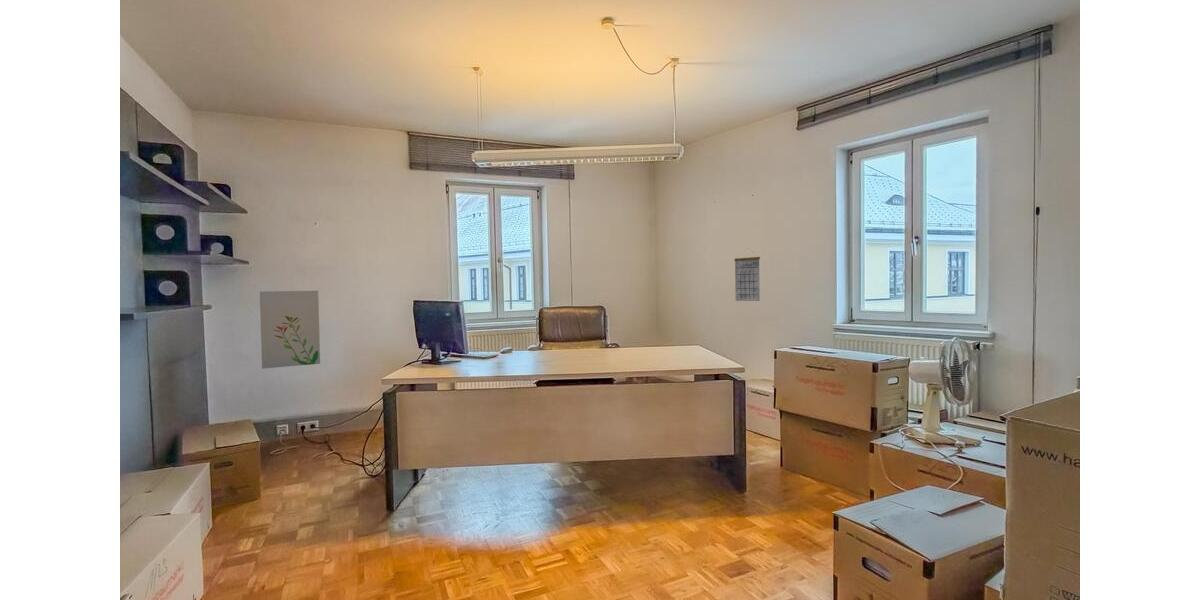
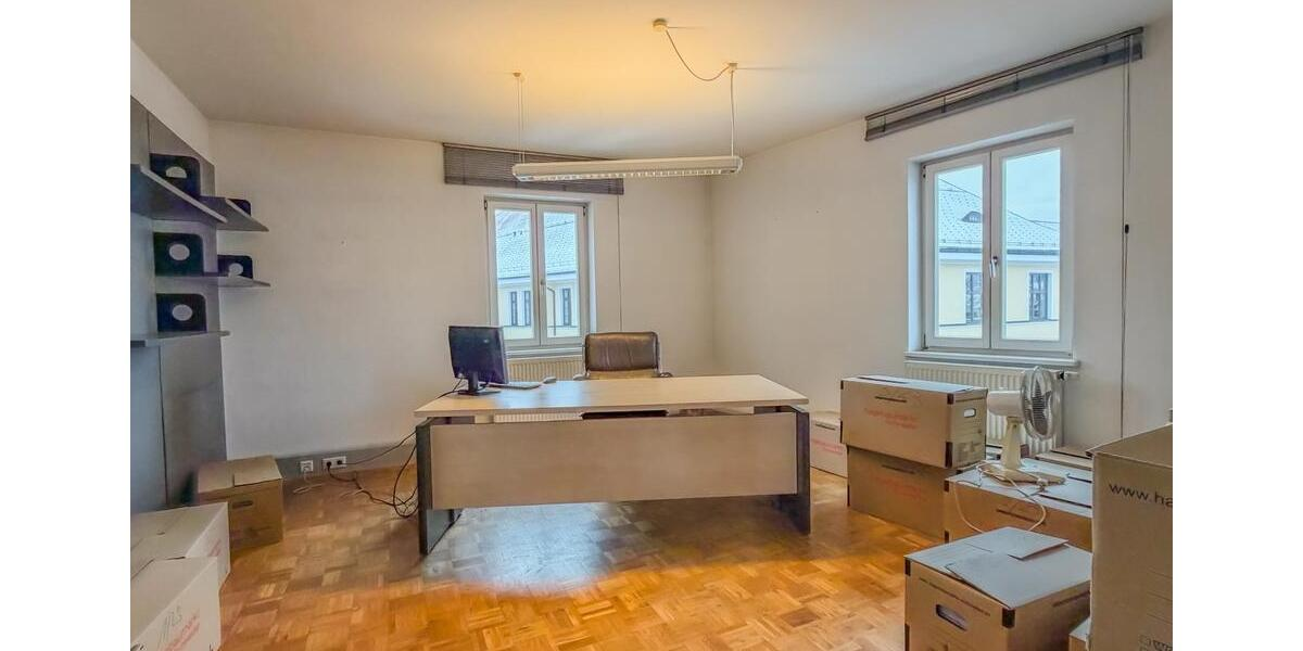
- wall art (290, 328)
- calendar (747, 274)
